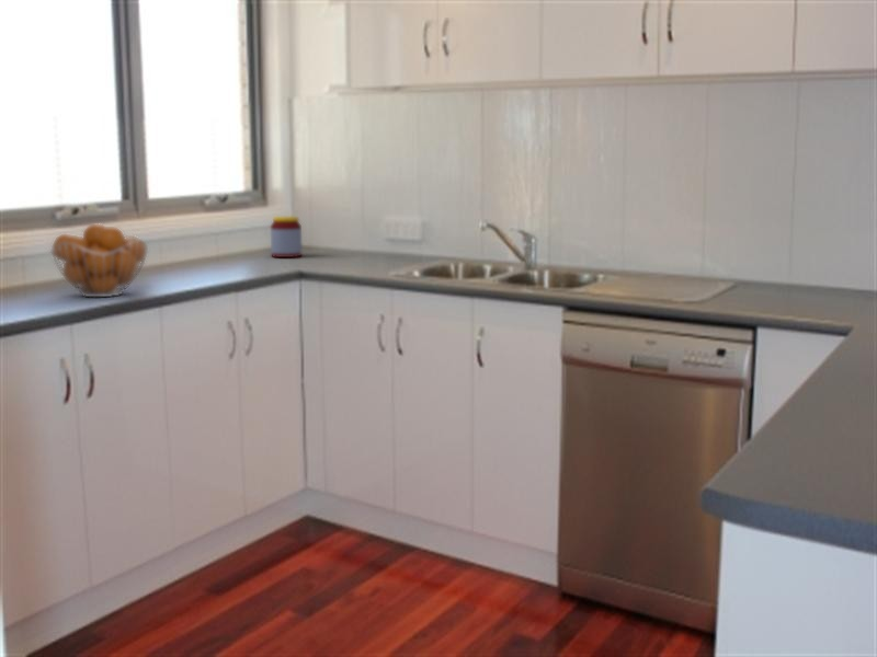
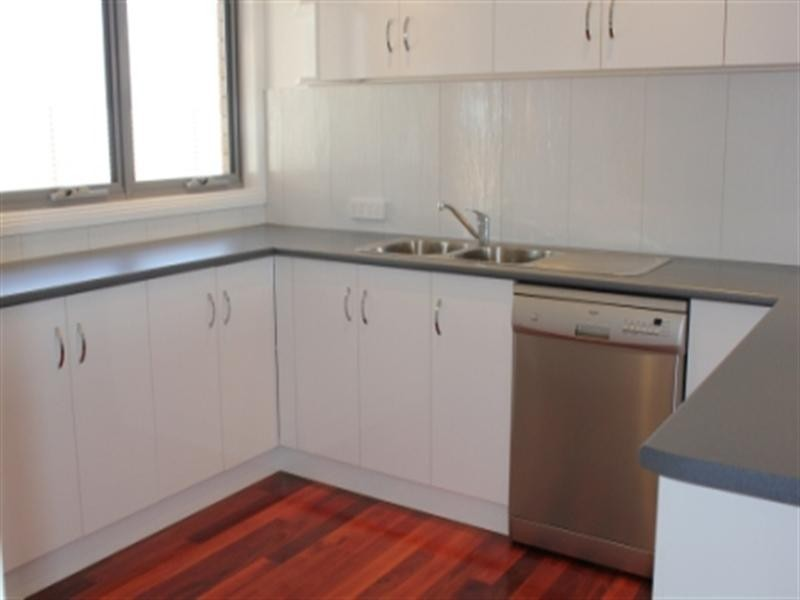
- jar (286, 237)
- fruit basket (100, 260)
